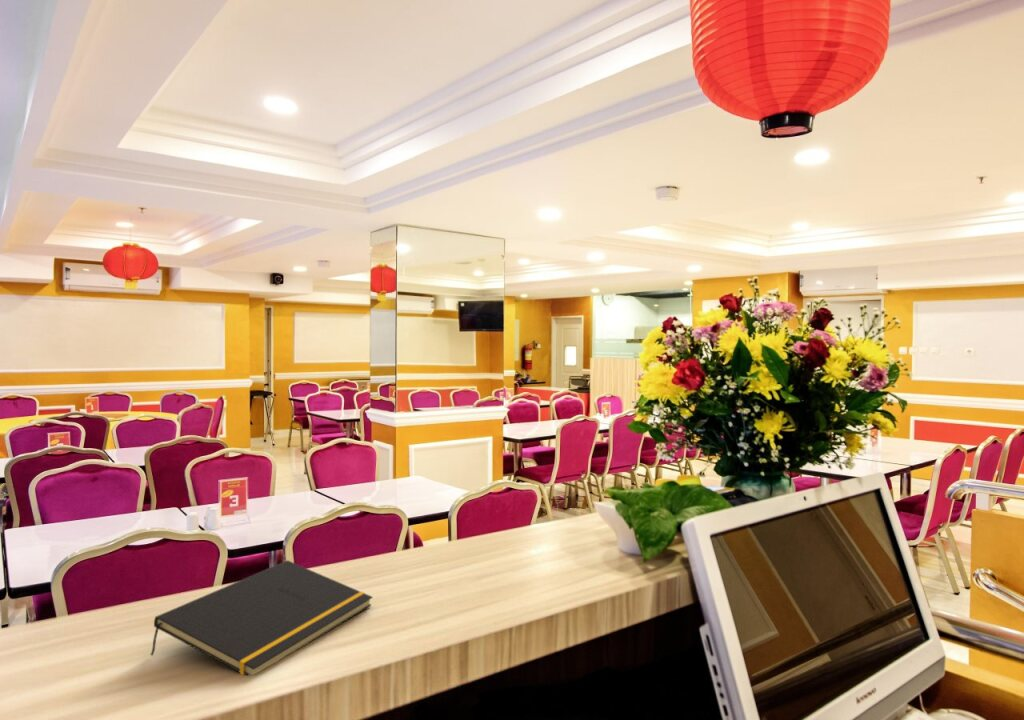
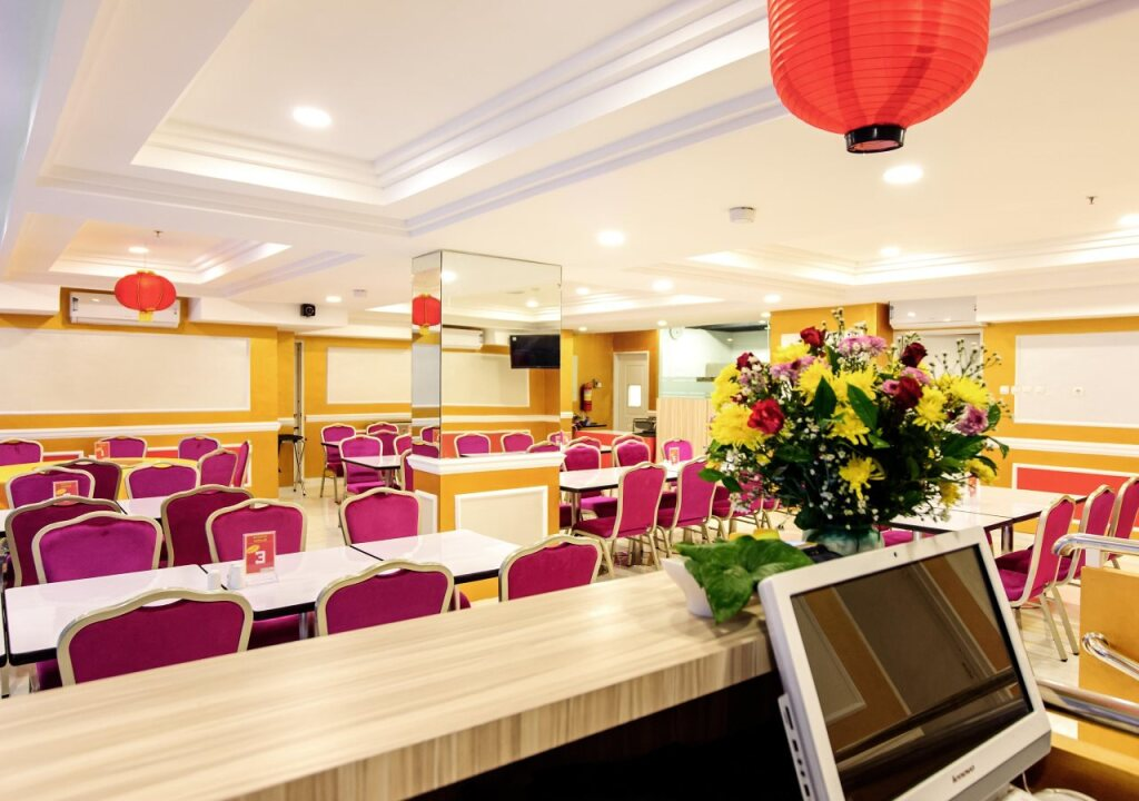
- notepad (272, 610)
